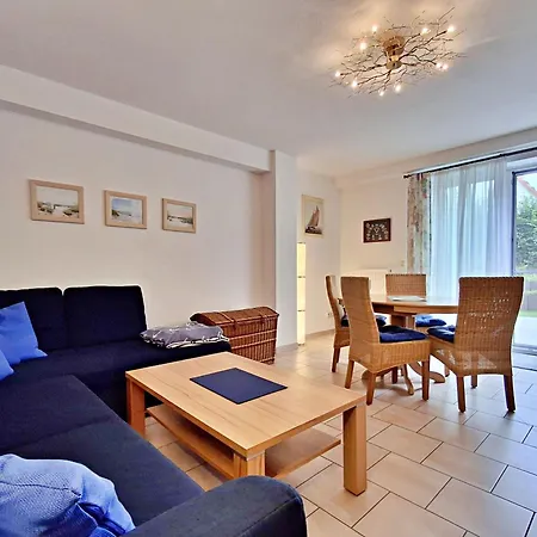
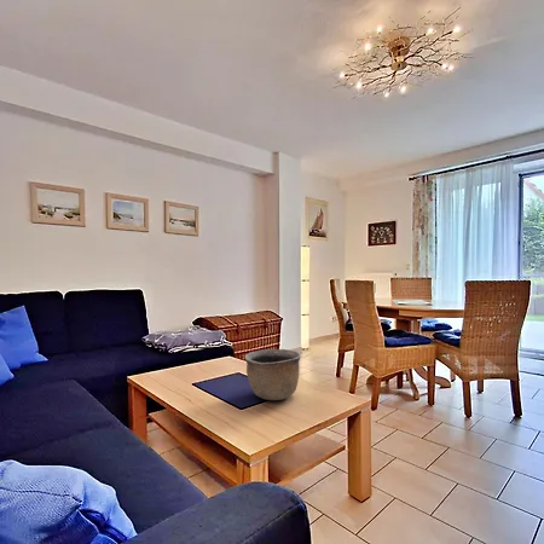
+ bowl (272, 374)
